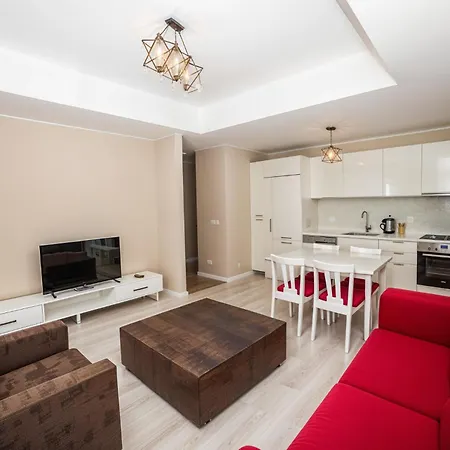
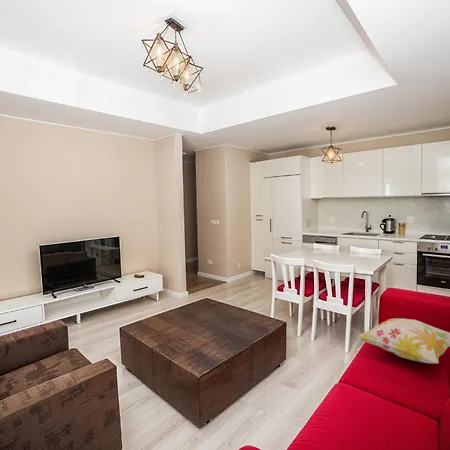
+ decorative pillow (408, 337)
